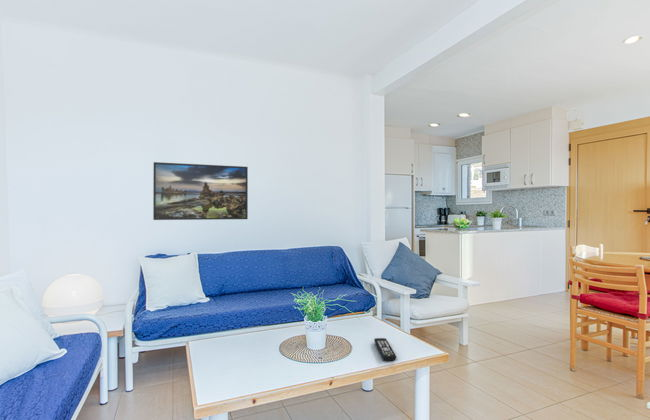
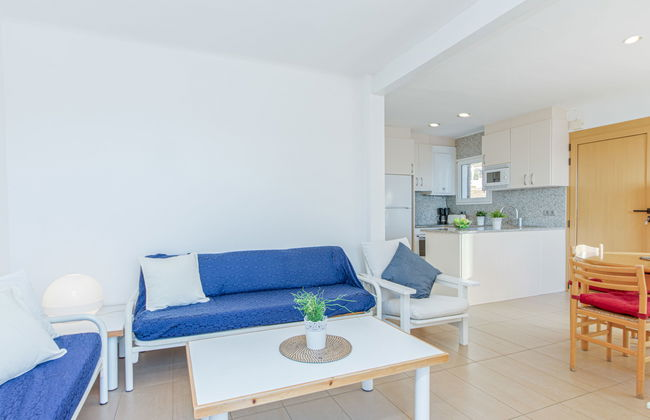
- remote control (384, 348)
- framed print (202, 192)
